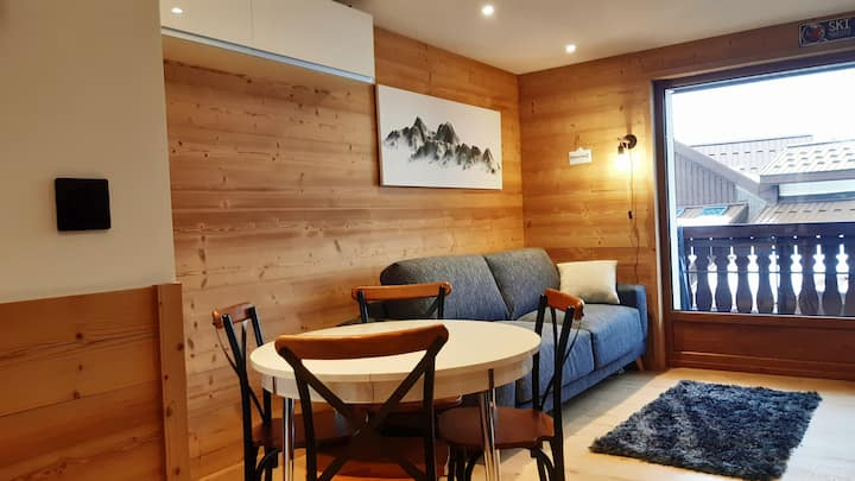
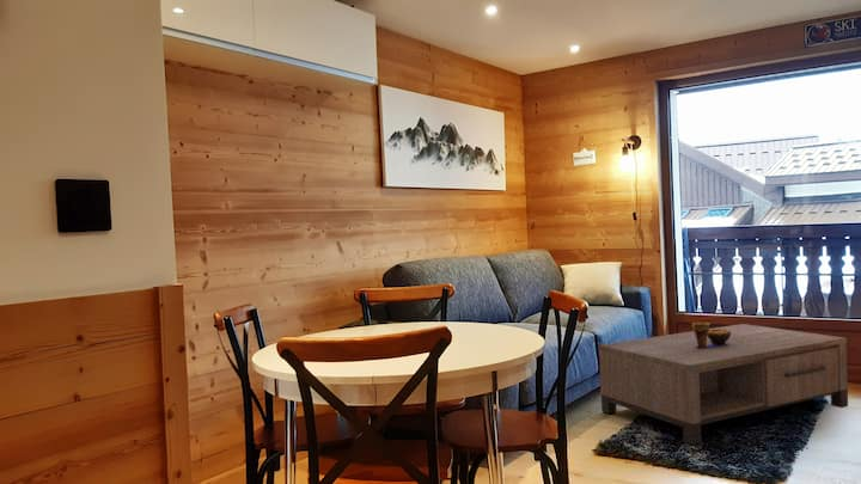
+ decorative bowl (710, 333)
+ coffee table (721, 375)
